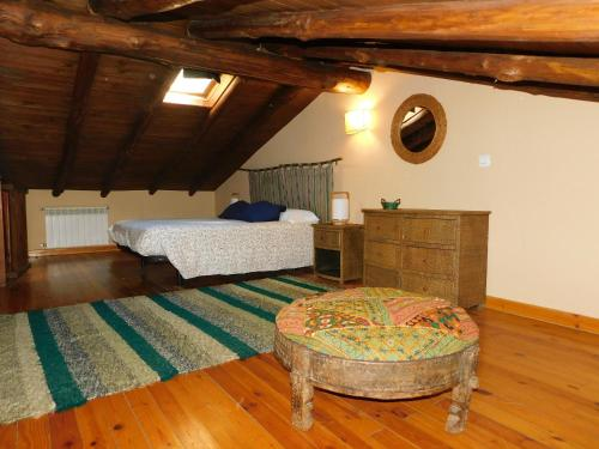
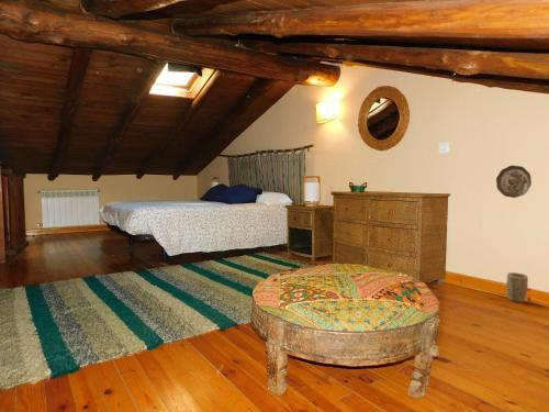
+ plant pot (516, 287)
+ decorative plate (513, 181)
